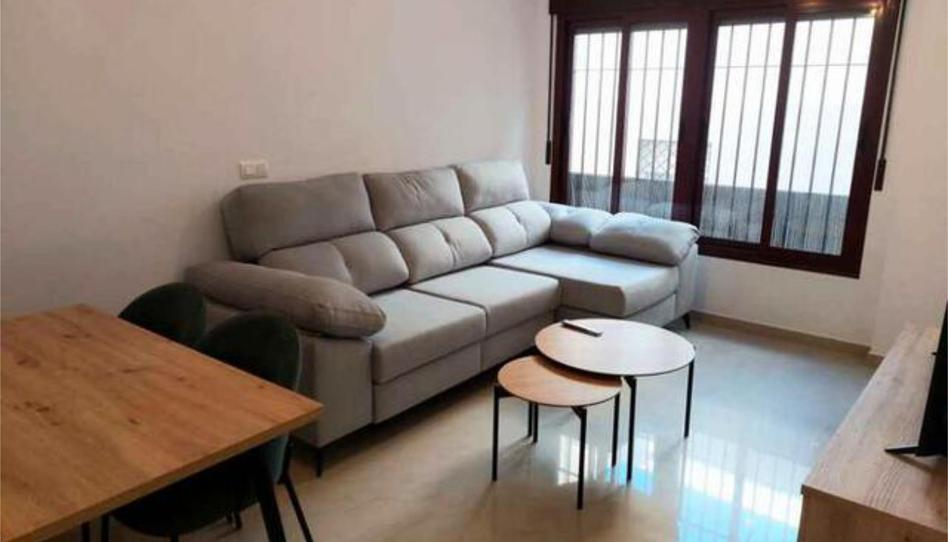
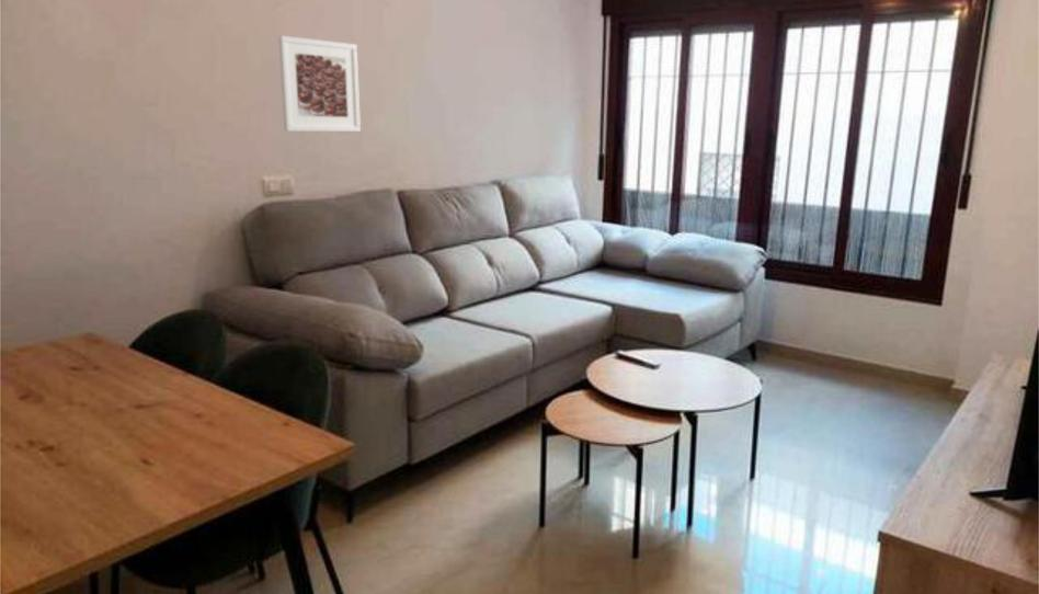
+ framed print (321, 85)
